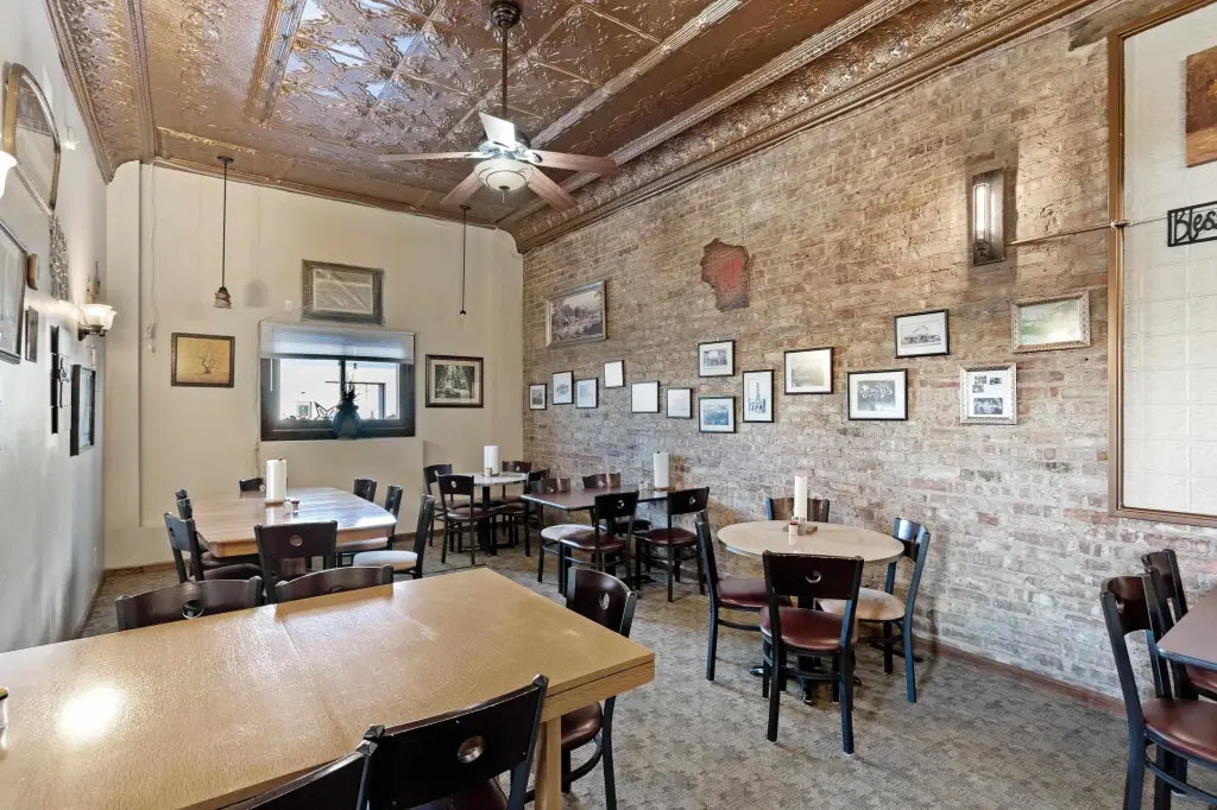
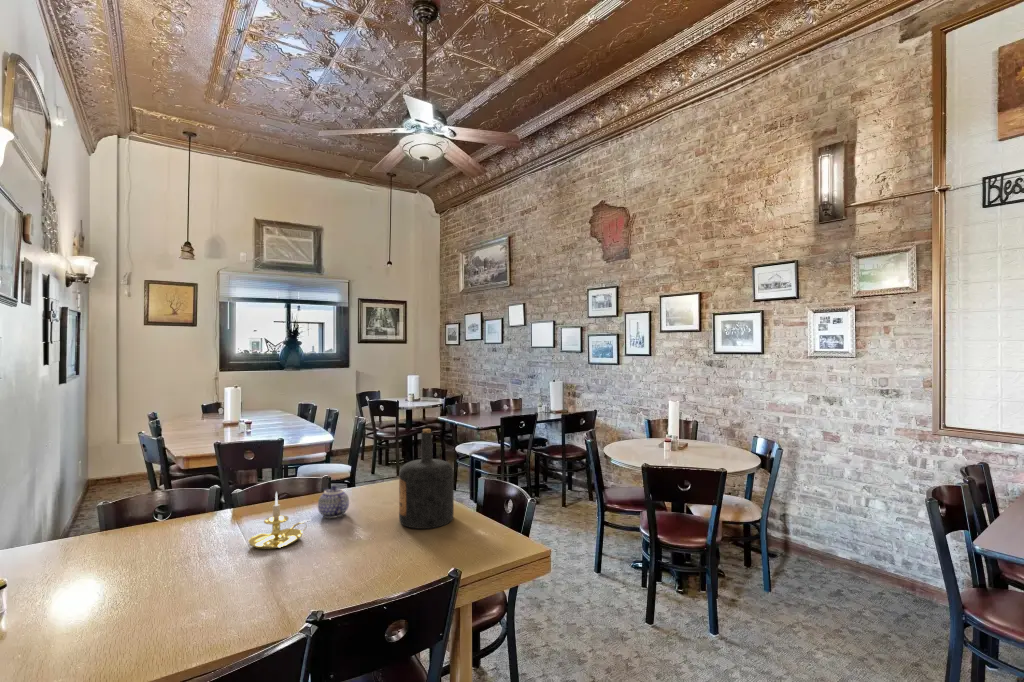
+ bottle (426, 474)
+ candle holder (280, 516)
+ teapot (333, 500)
